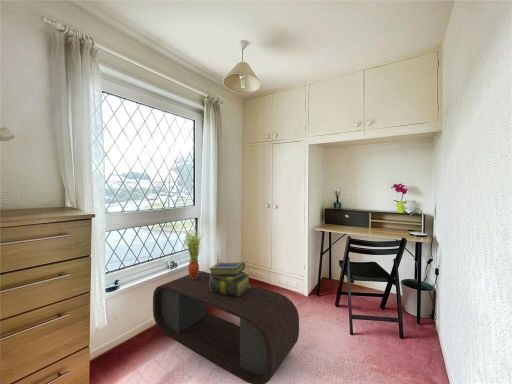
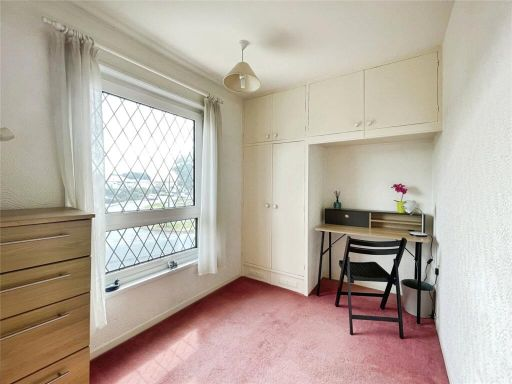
- coffee table (218, 317)
- potted plant (193, 253)
- stack of books (228, 276)
